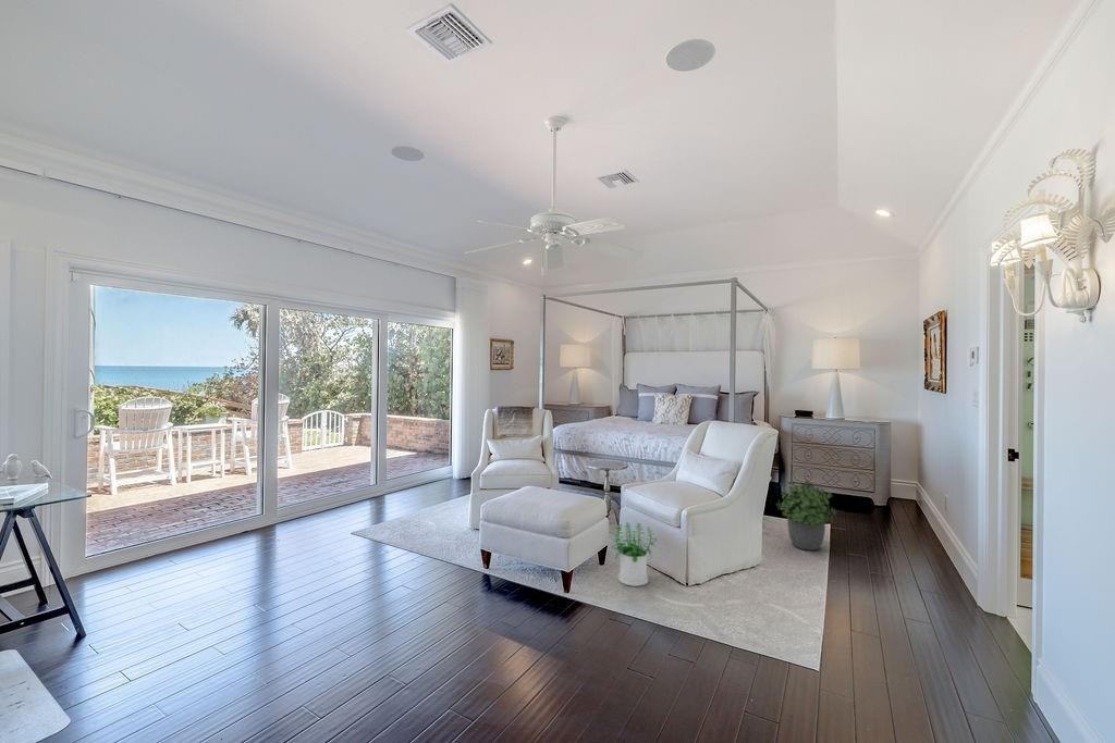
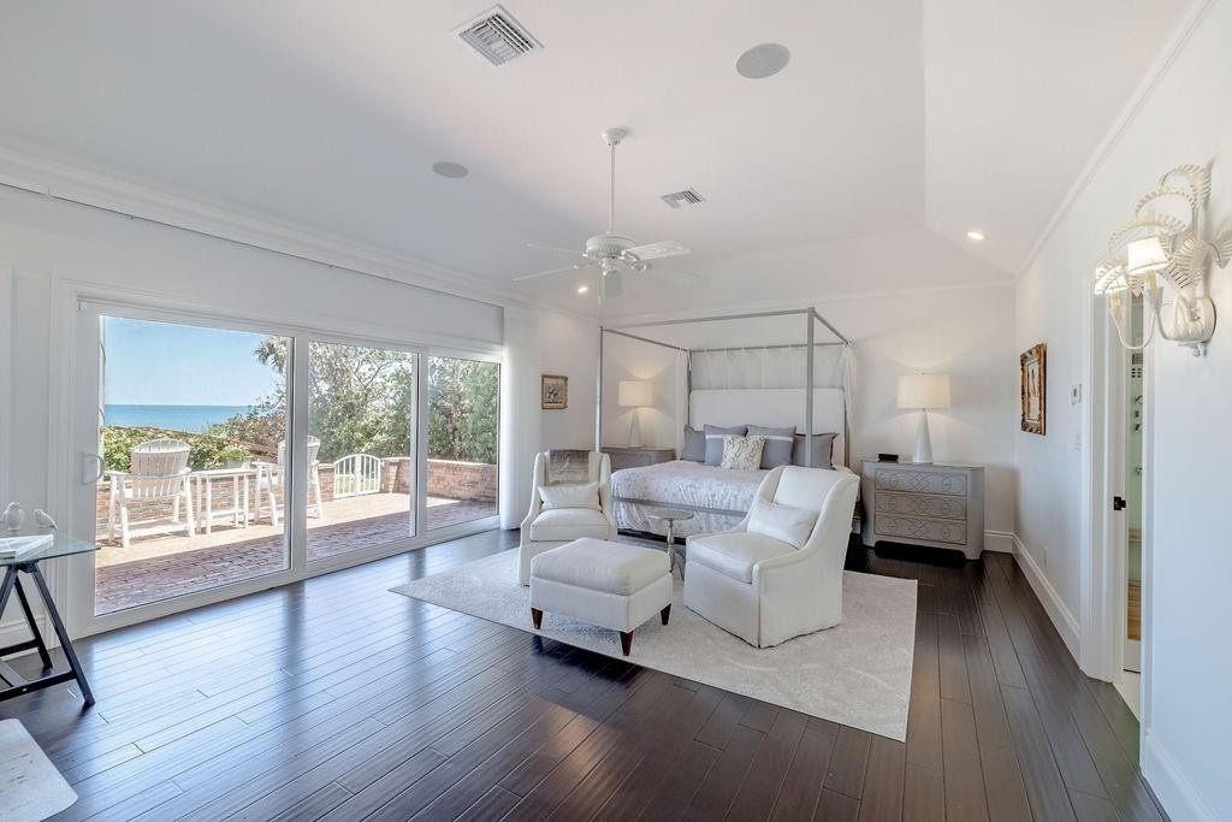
- potted plant (805, 512)
- potted plant (630, 550)
